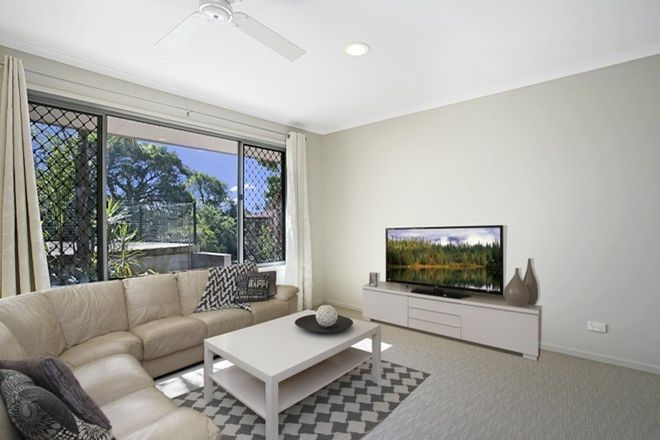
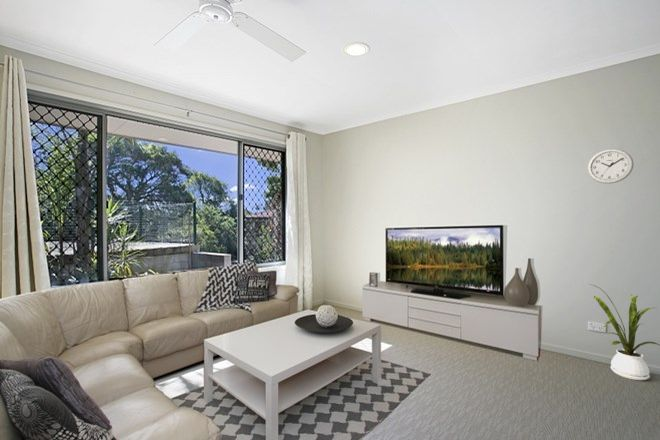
+ wall clock (609, 166)
+ house plant (624, 329)
